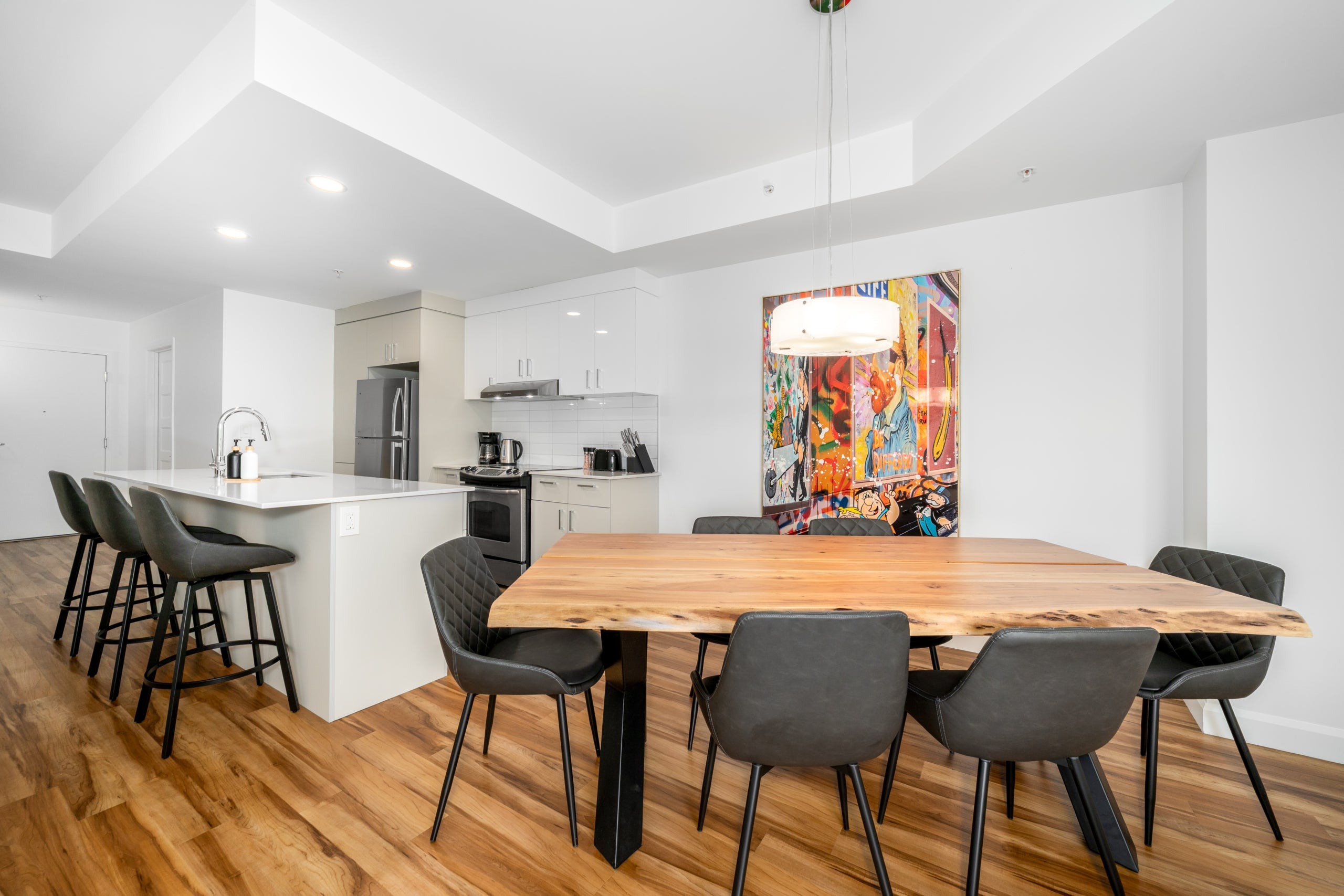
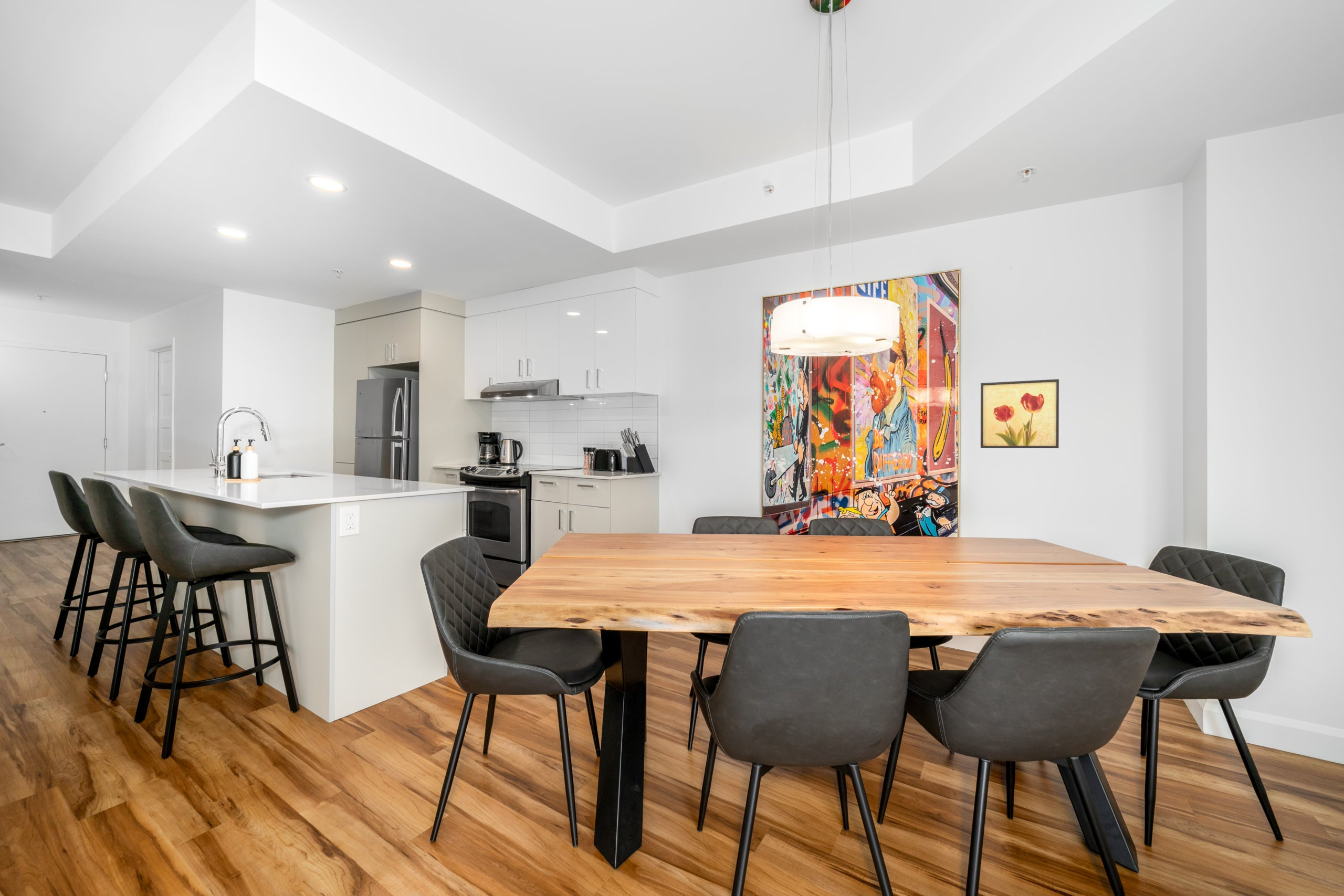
+ wall art (1018, 415)
